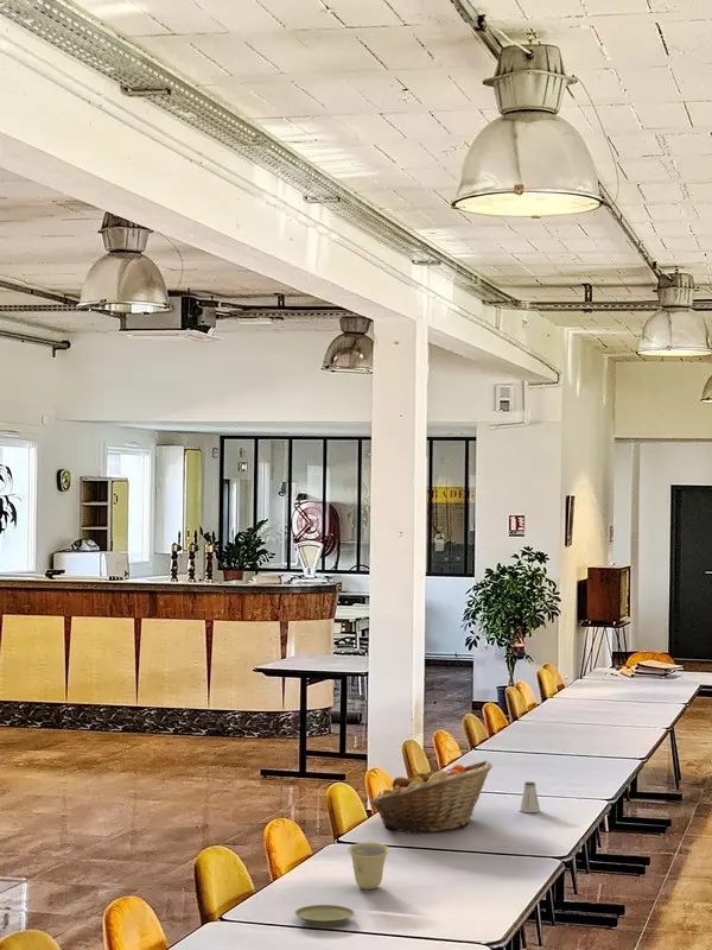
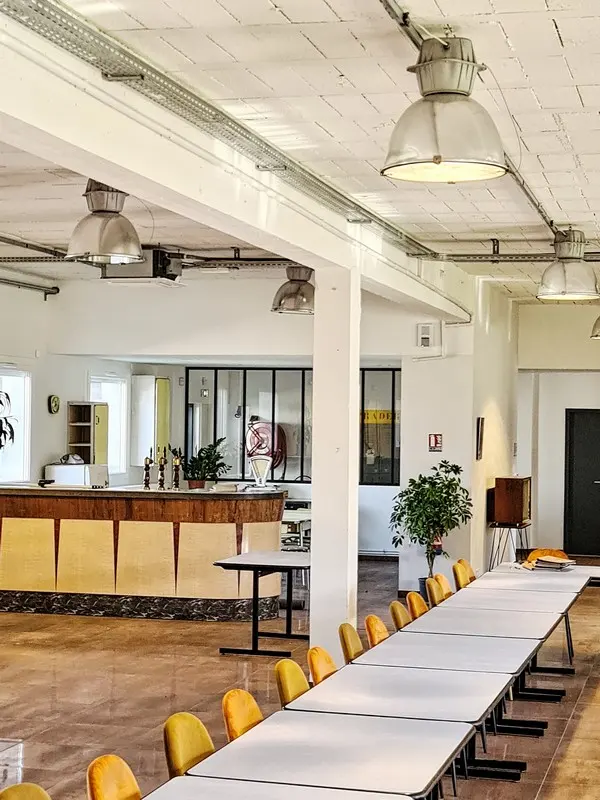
- cup (368, 867)
- fruit basket (432, 792)
- plate (324, 916)
- saltshaker (529, 796)
